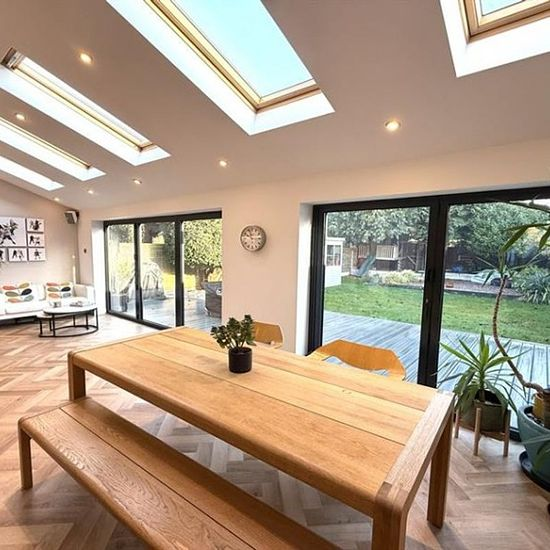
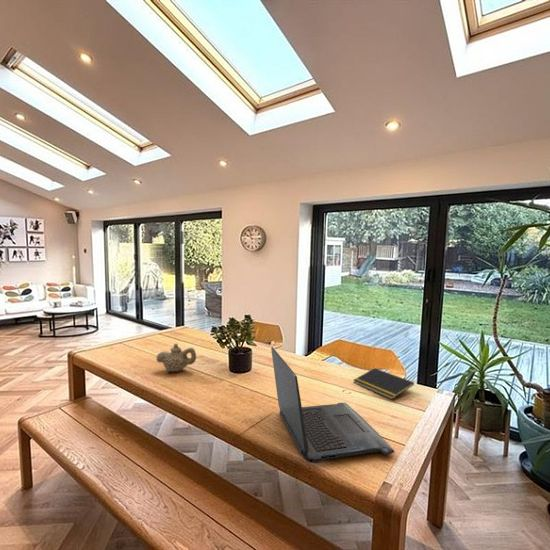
+ teapot (176, 357)
+ notepad (382, 382)
+ laptop (326, 405)
